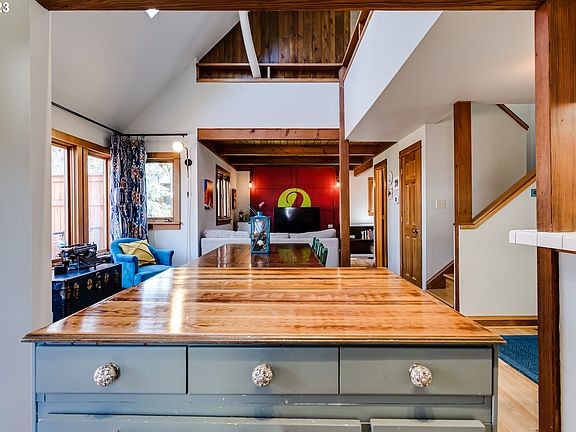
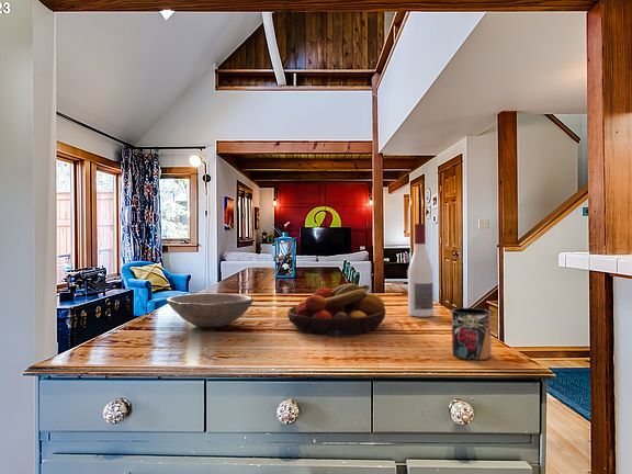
+ bowl (211, 311)
+ fruit bowl (336, 304)
+ mug (469, 330)
+ alcohol (420, 269)
